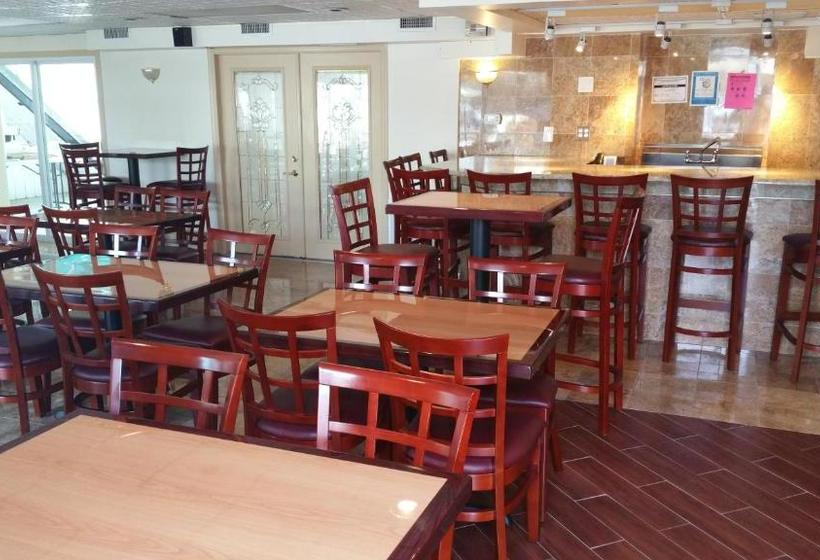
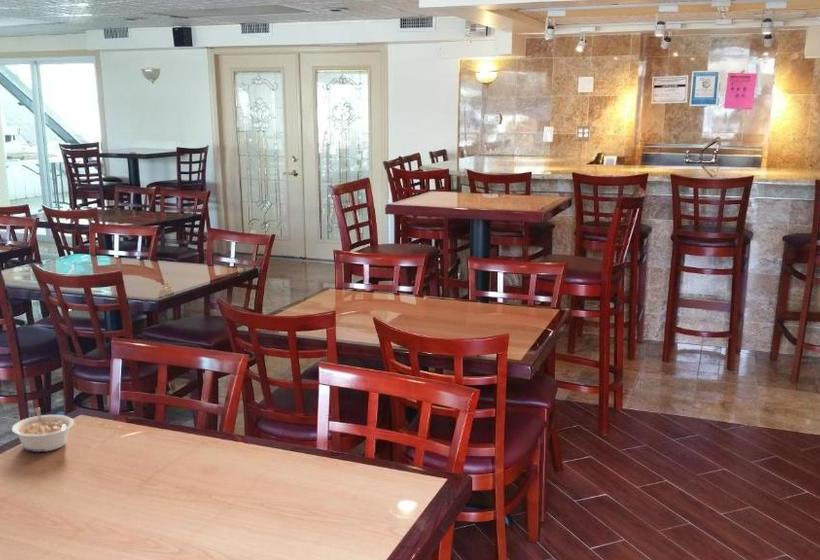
+ legume (42, 432)
